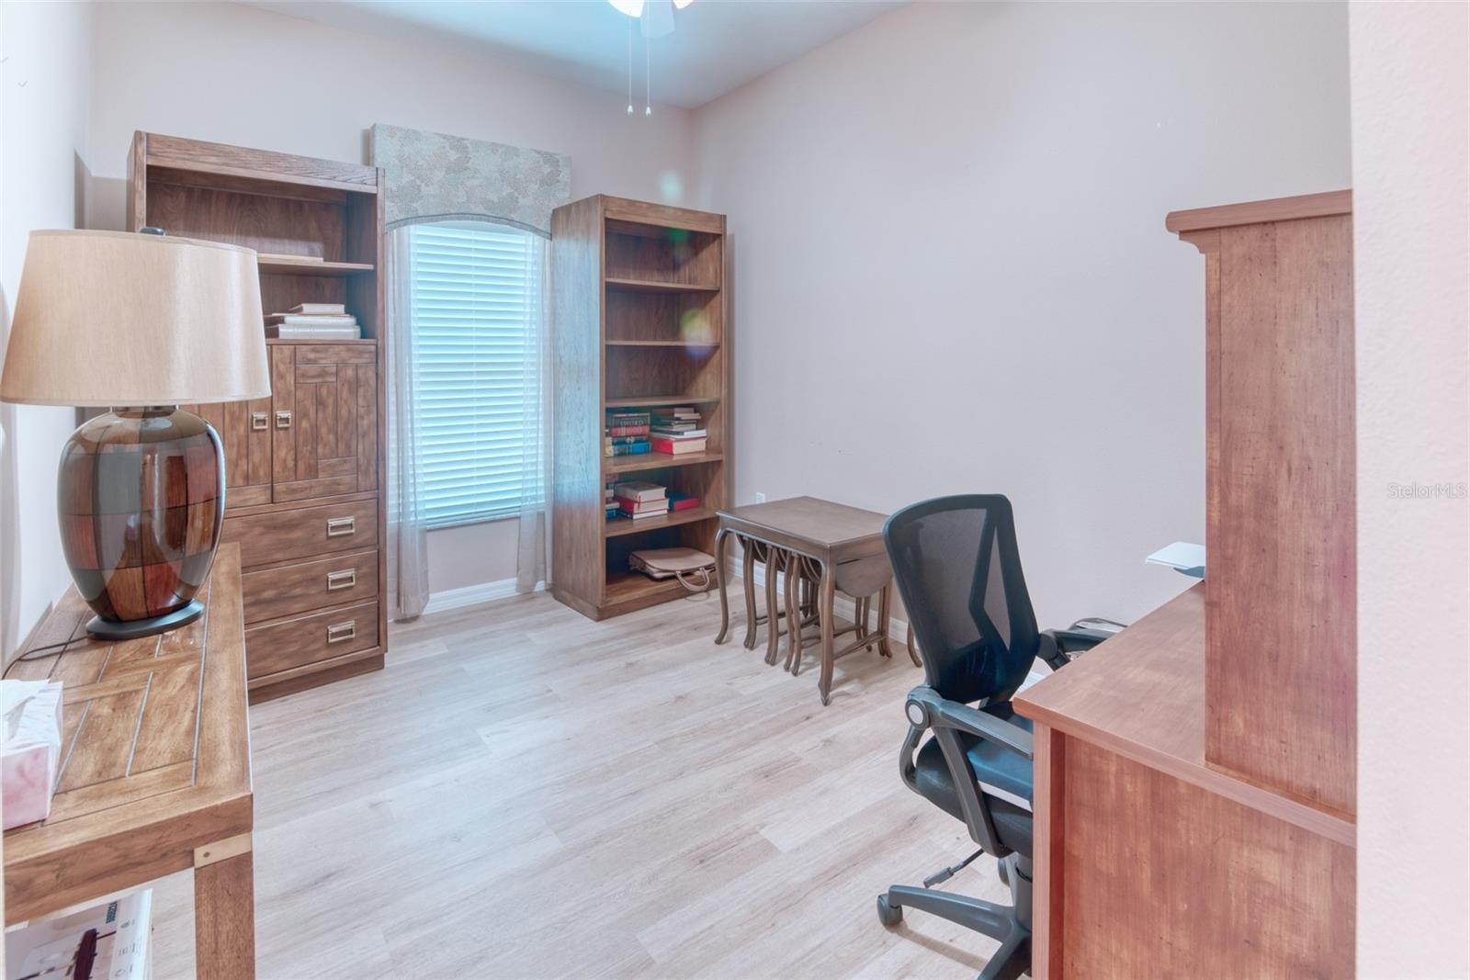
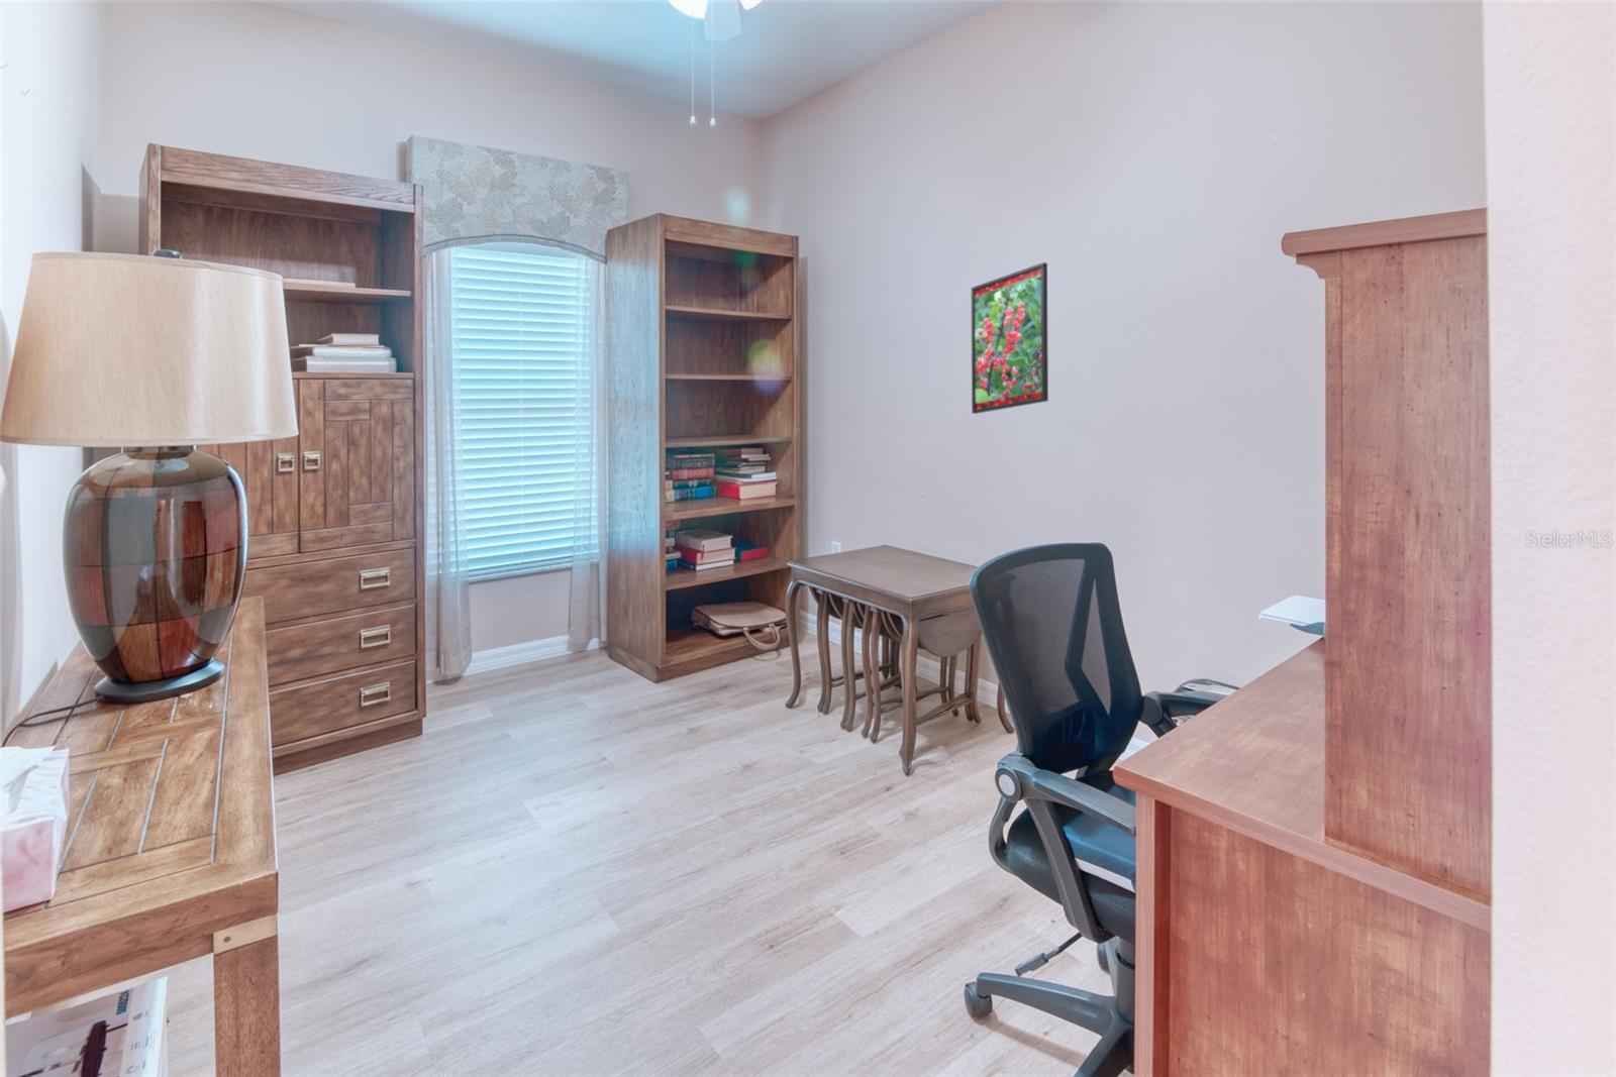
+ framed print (1006, 341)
